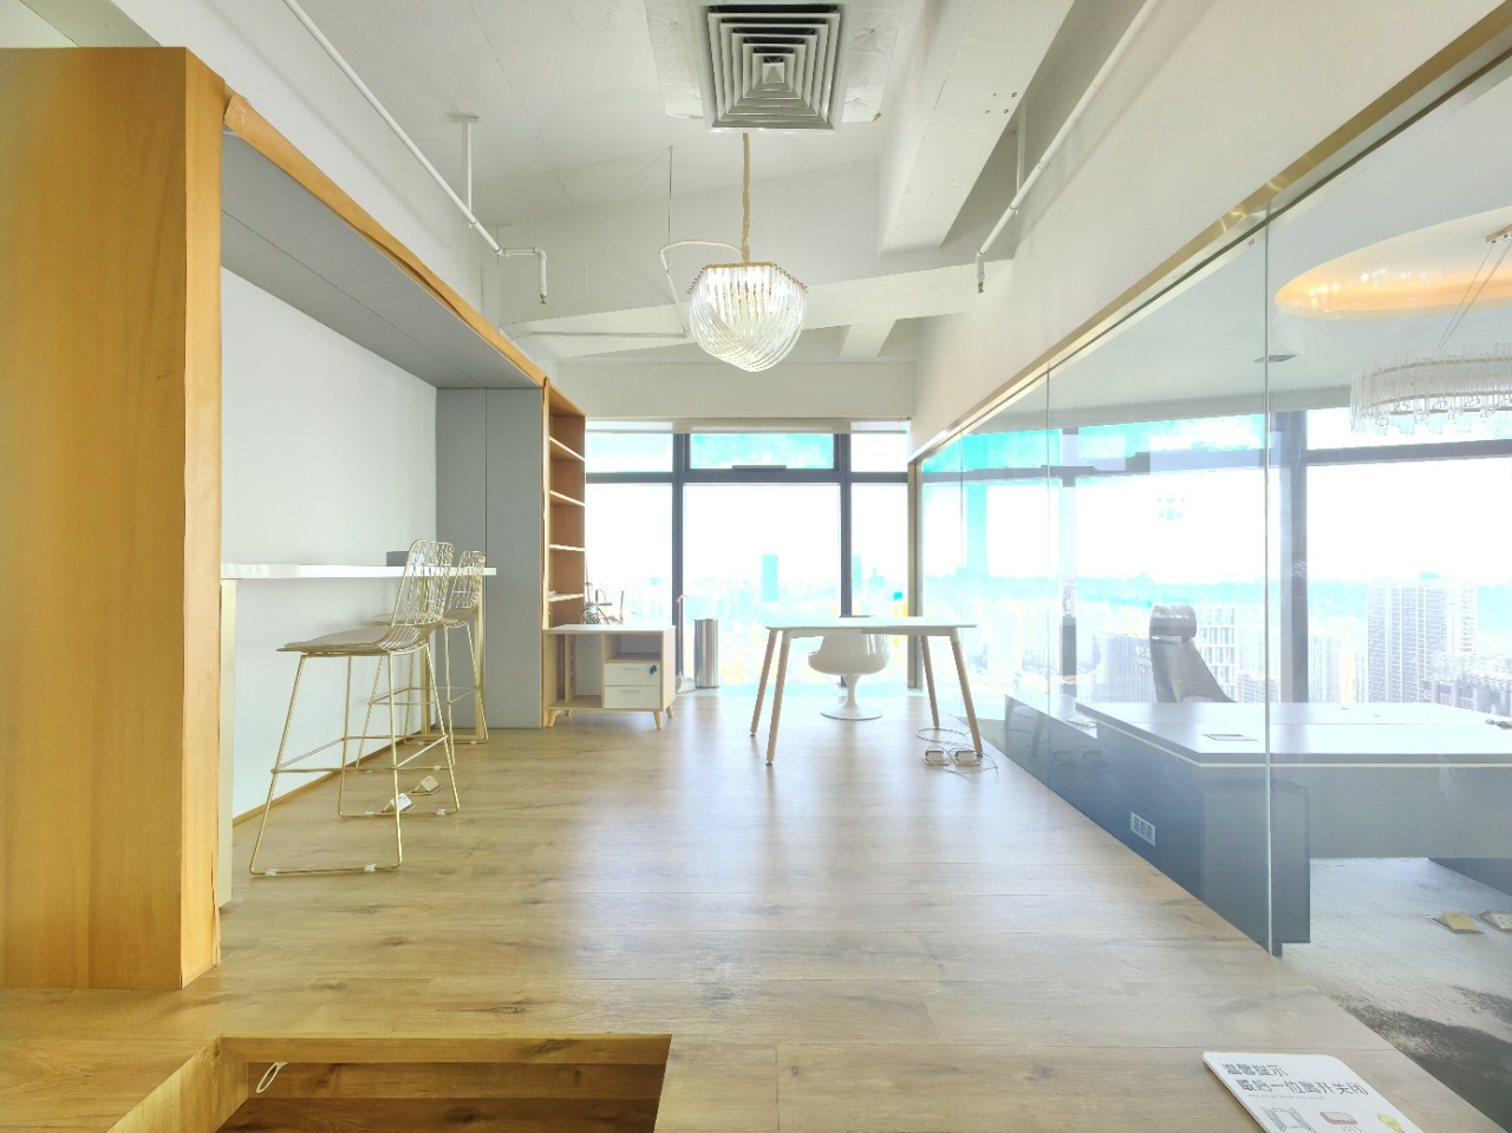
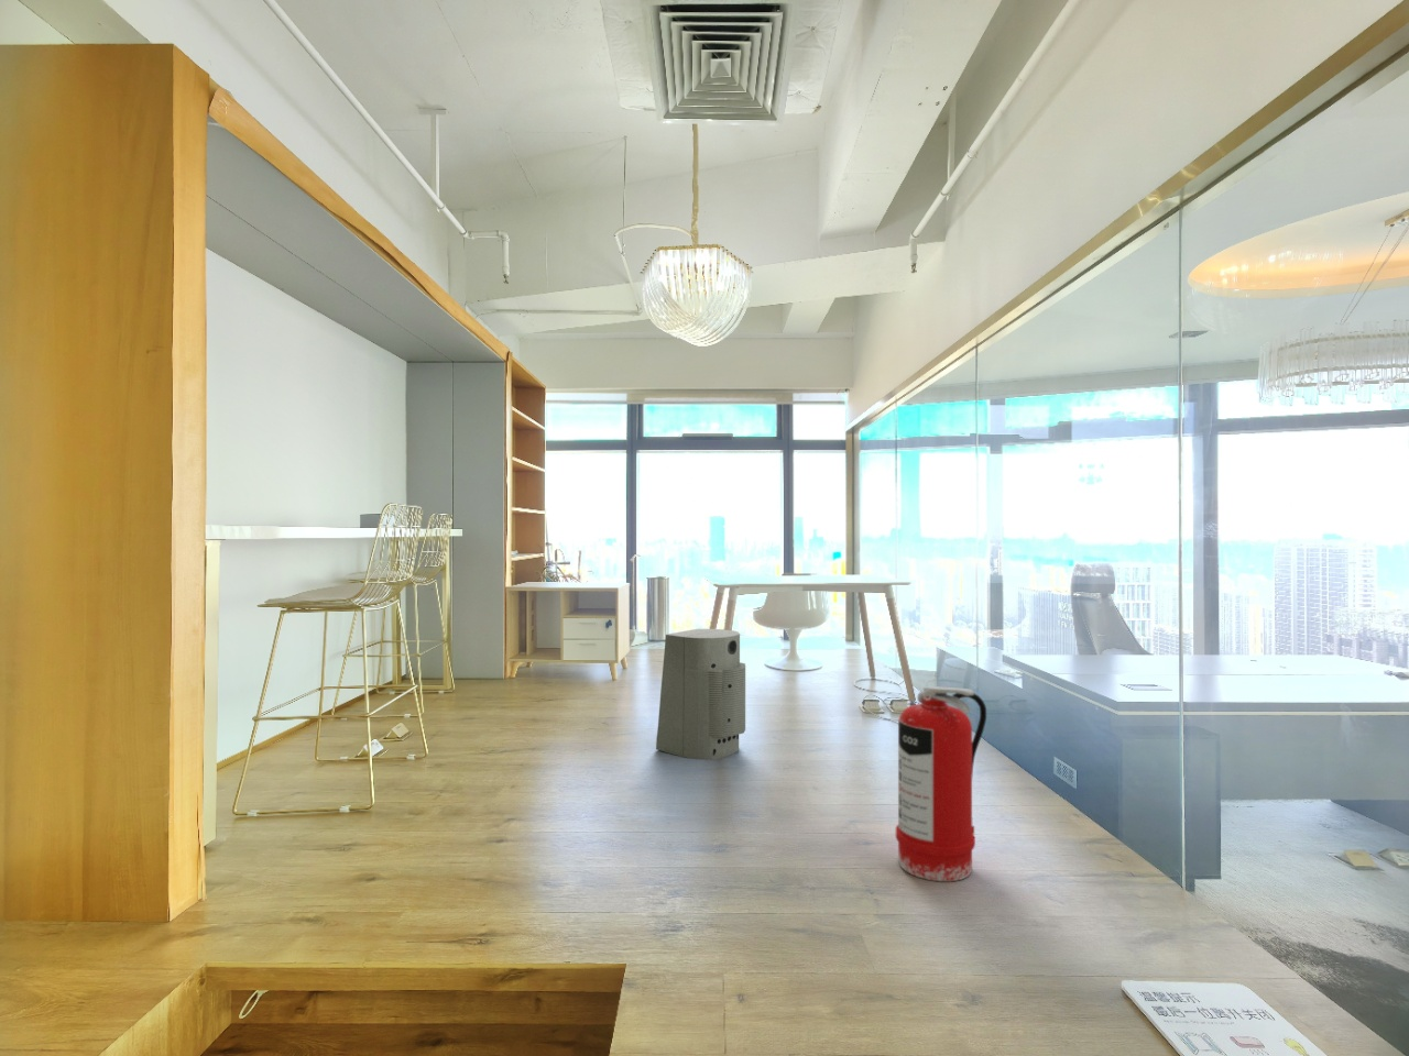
+ fire extinguisher (950, 773)
+ fan (706, 691)
